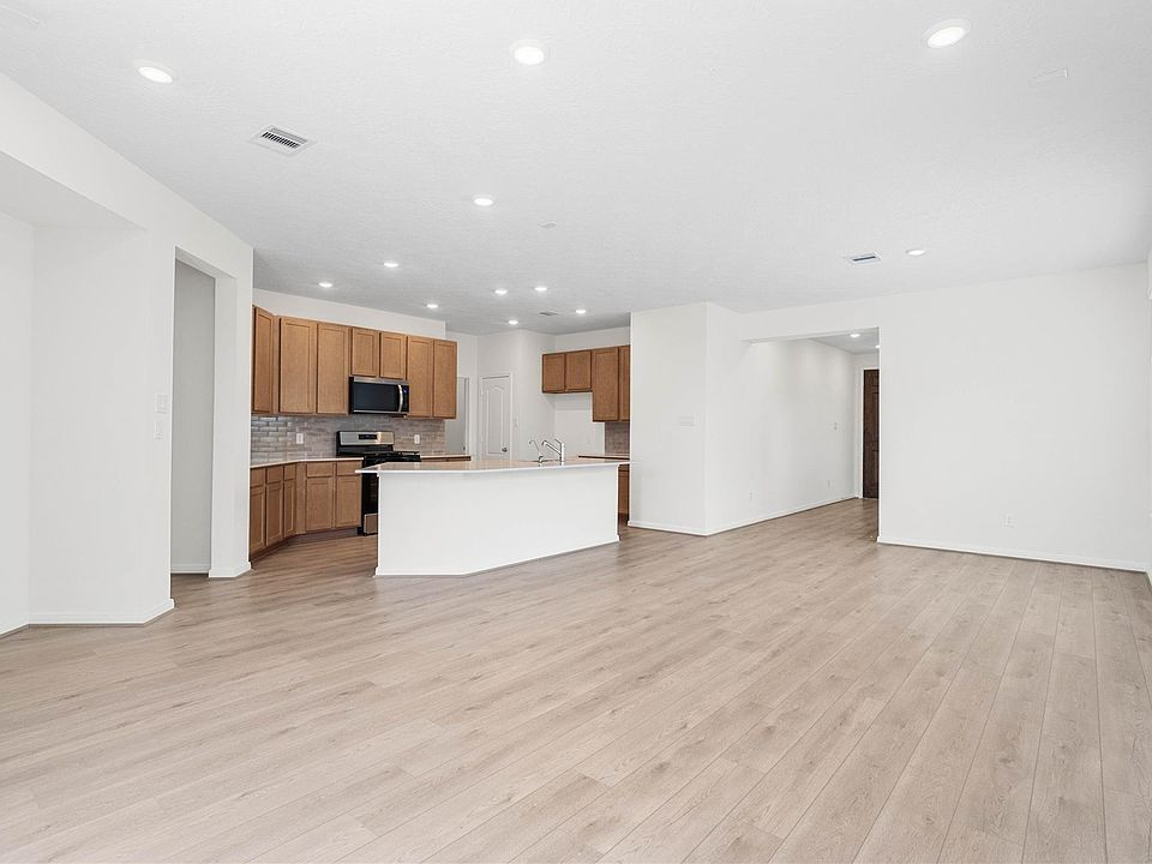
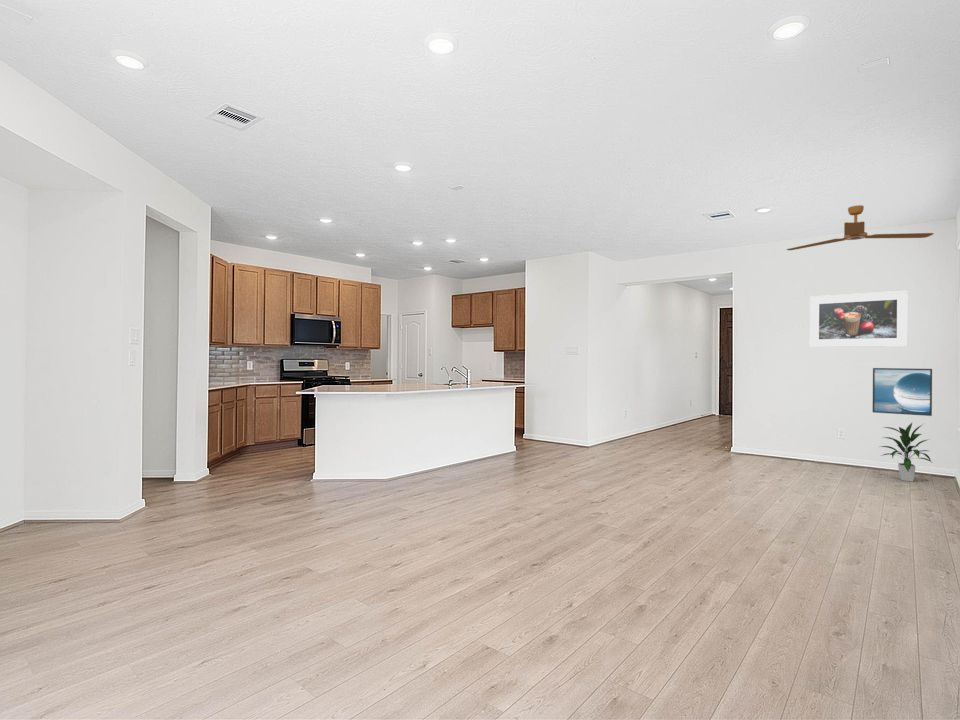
+ indoor plant (905, 451)
+ ceiling fan (855, 219)
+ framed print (901, 391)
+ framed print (856, 320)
